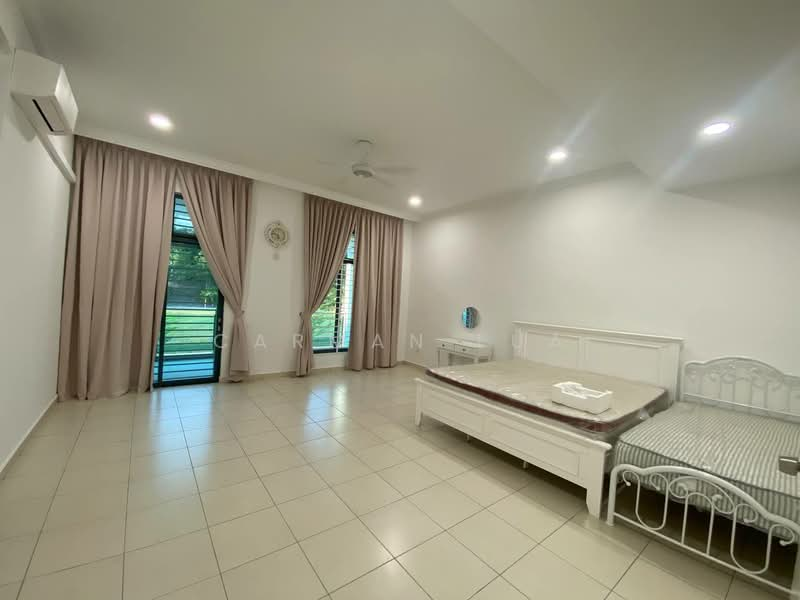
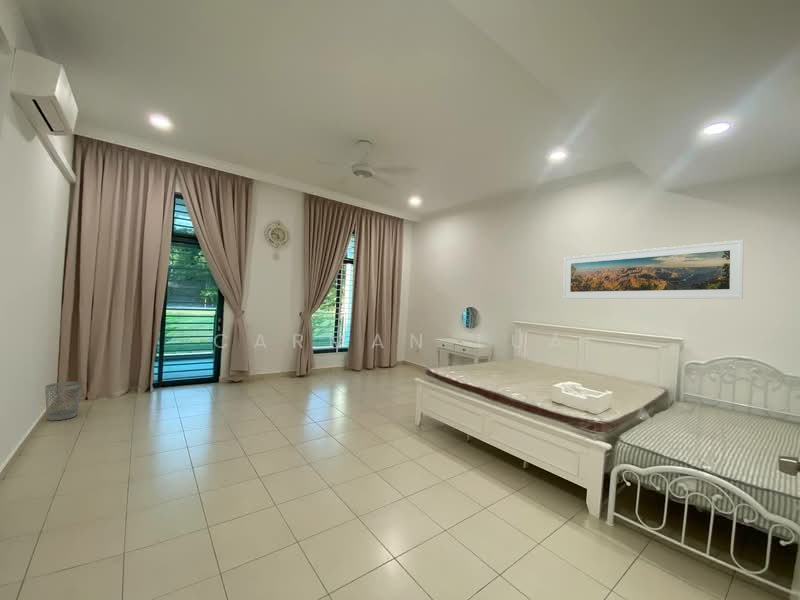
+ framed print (637, 274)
+ wastebasket (62, 400)
